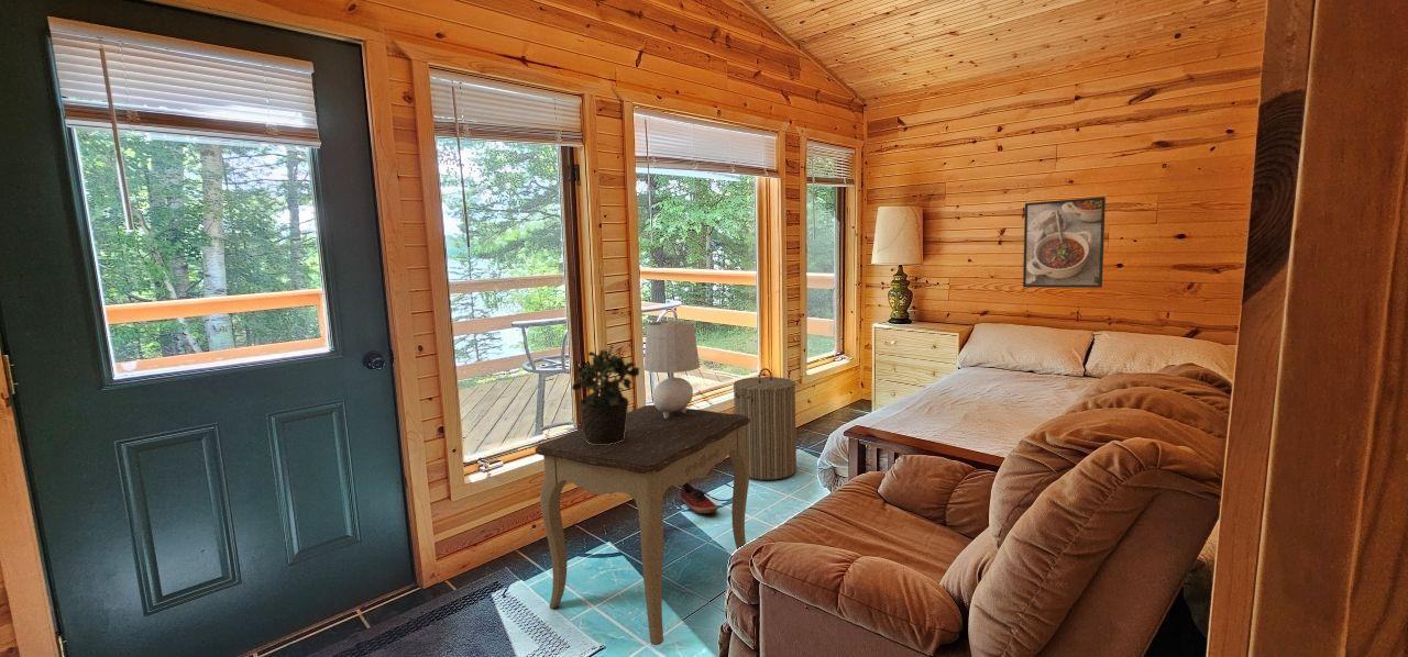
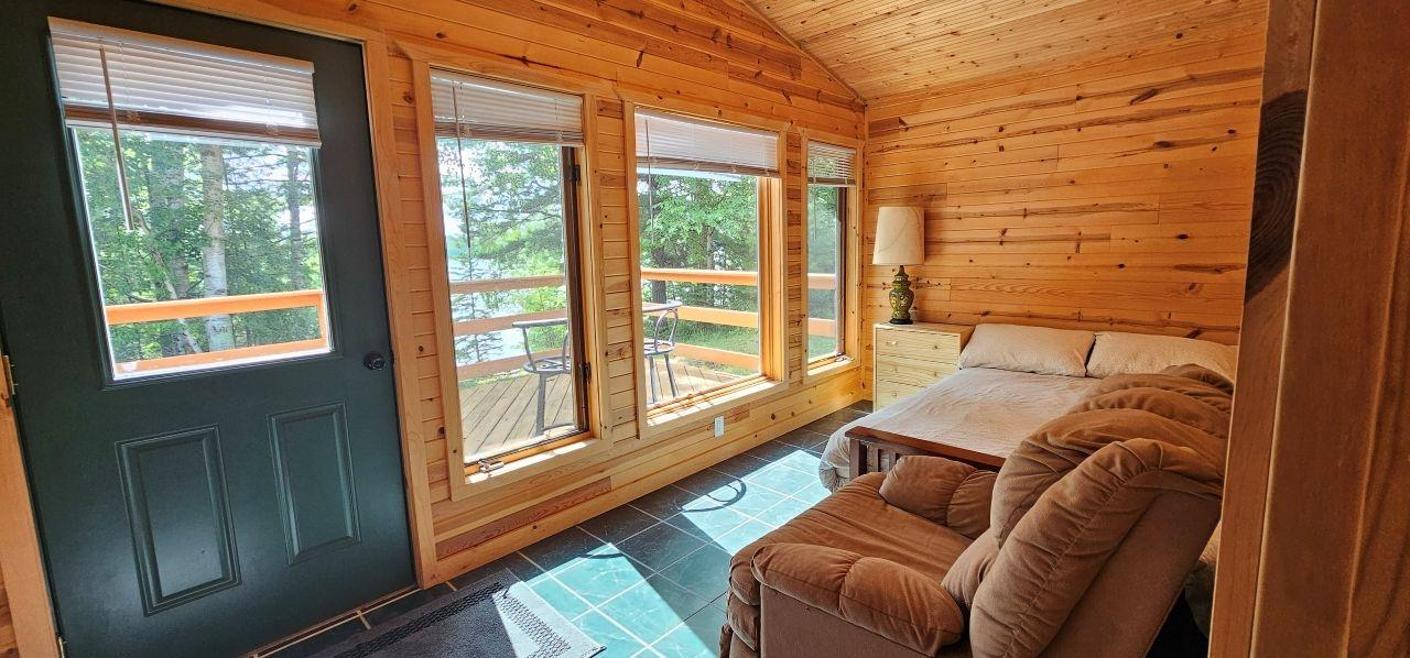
- shoe (696, 497)
- table lamp (671, 368)
- laundry hamper (765, 419)
- side table (652, 505)
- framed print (1062, 244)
- potted plant (607, 392)
